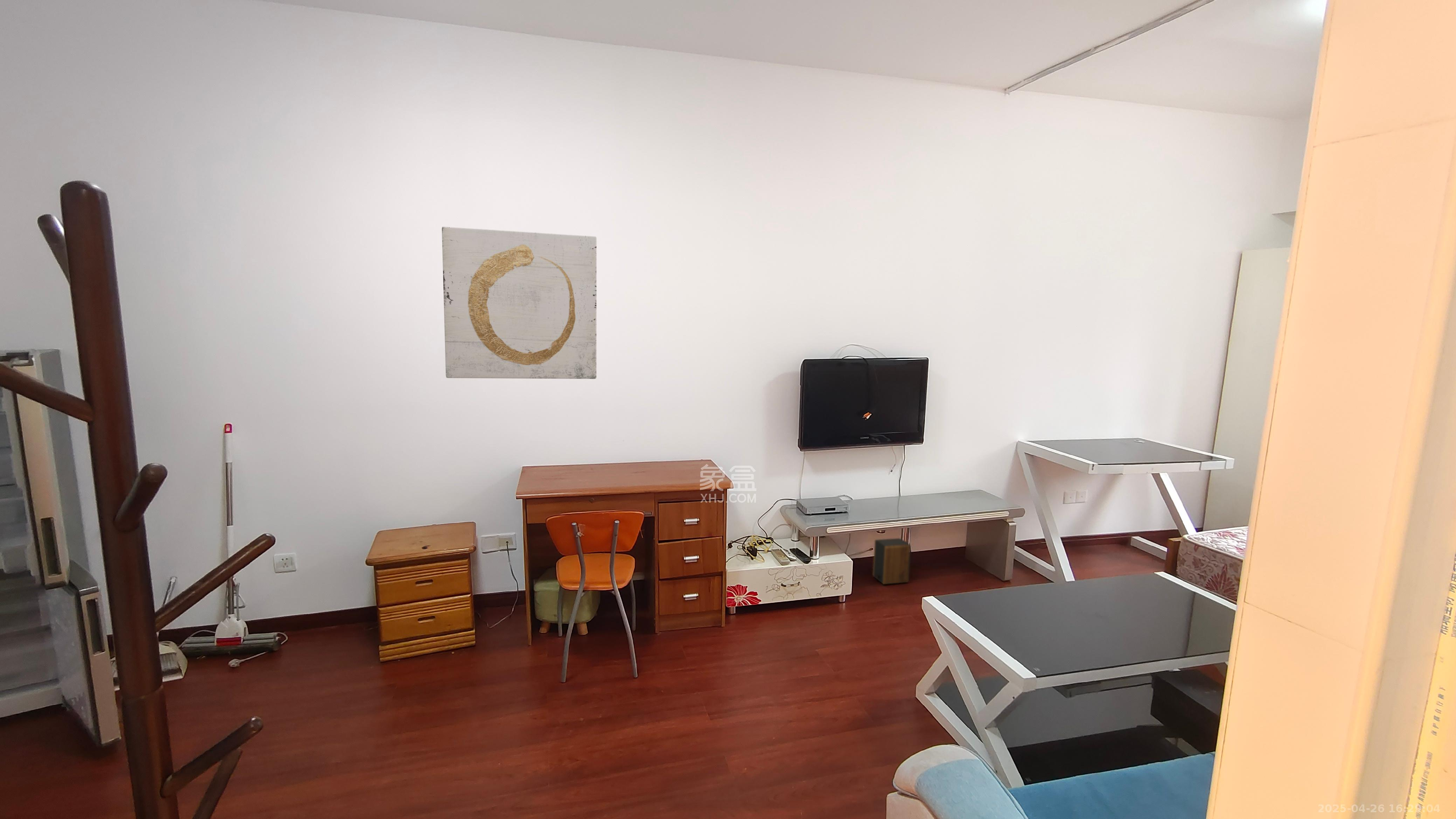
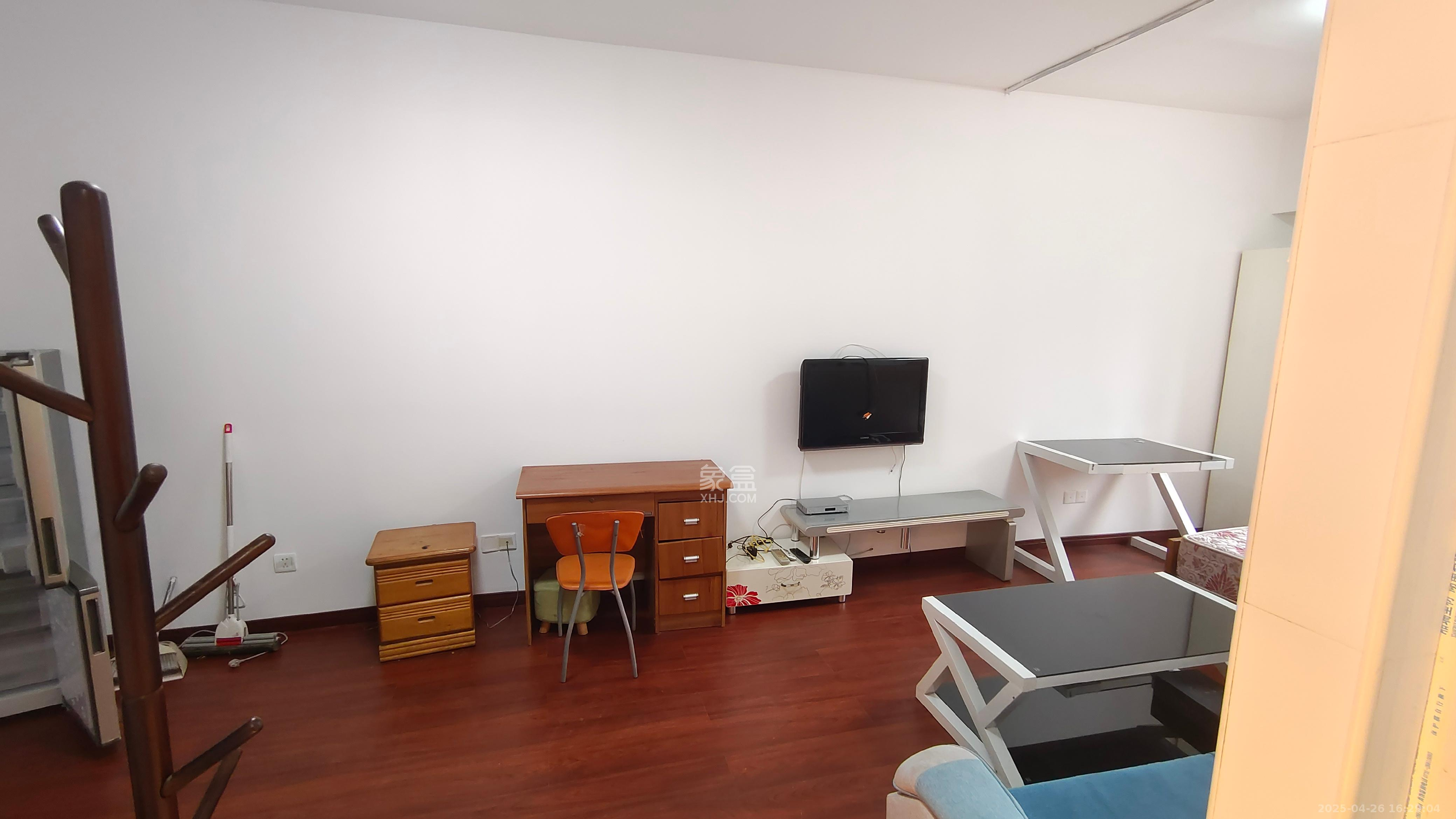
- wall art (523, 306)
- speaker (891, 561)
